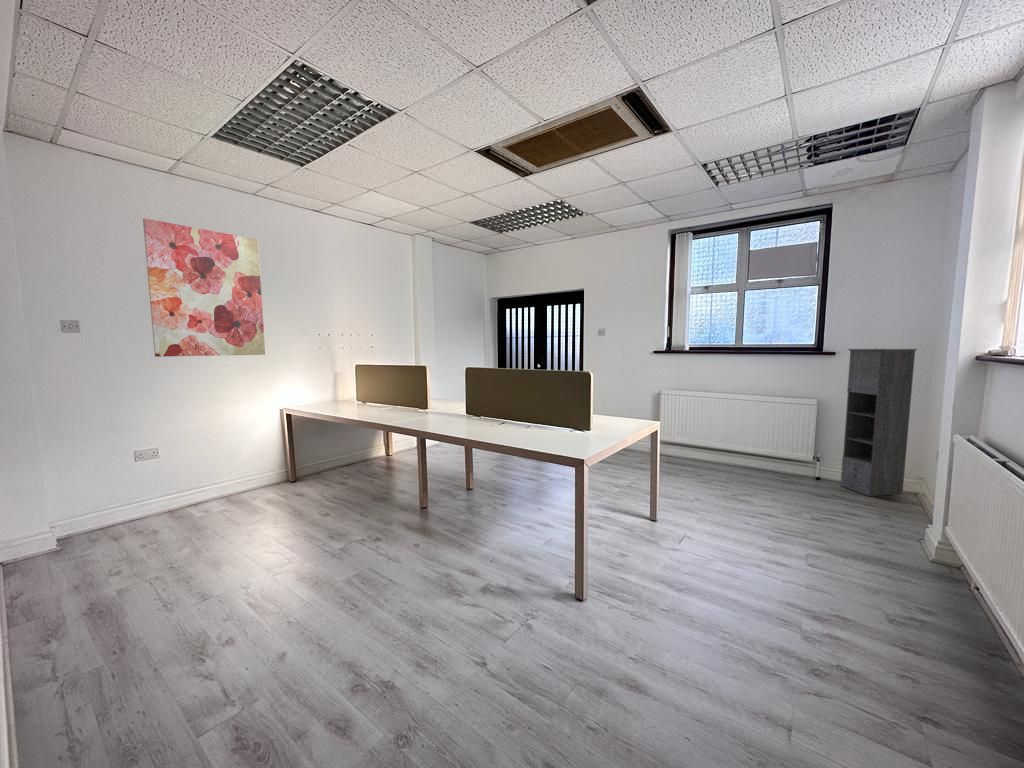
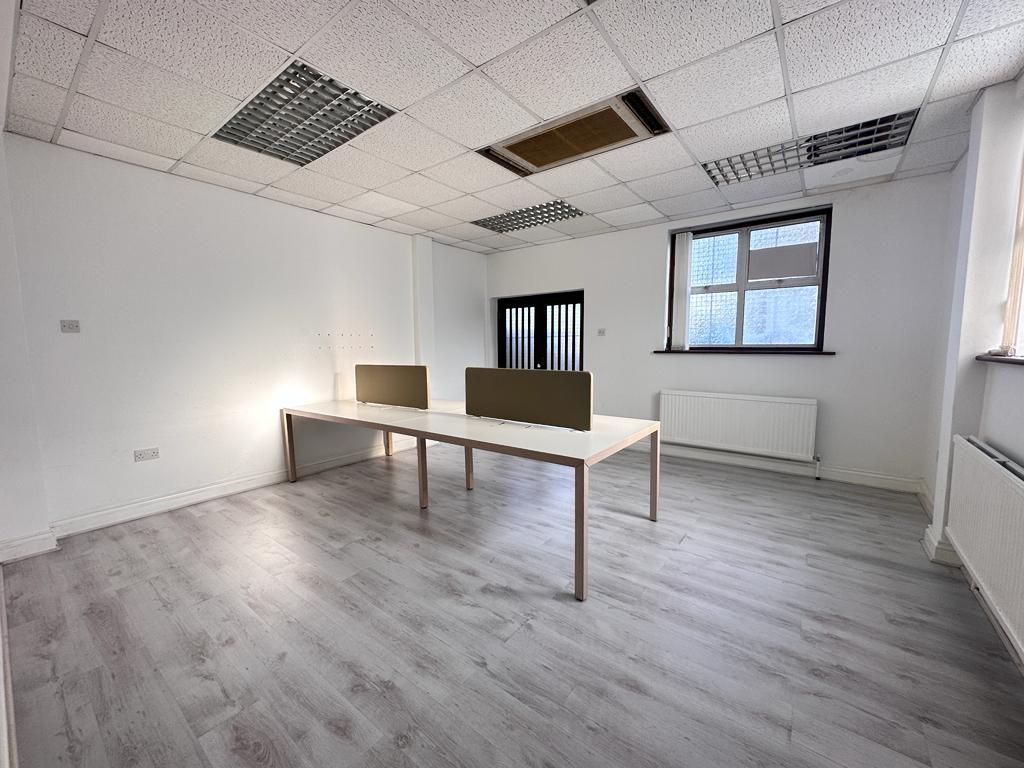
- wall art (210, 293)
- storage cabinet (875, 420)
